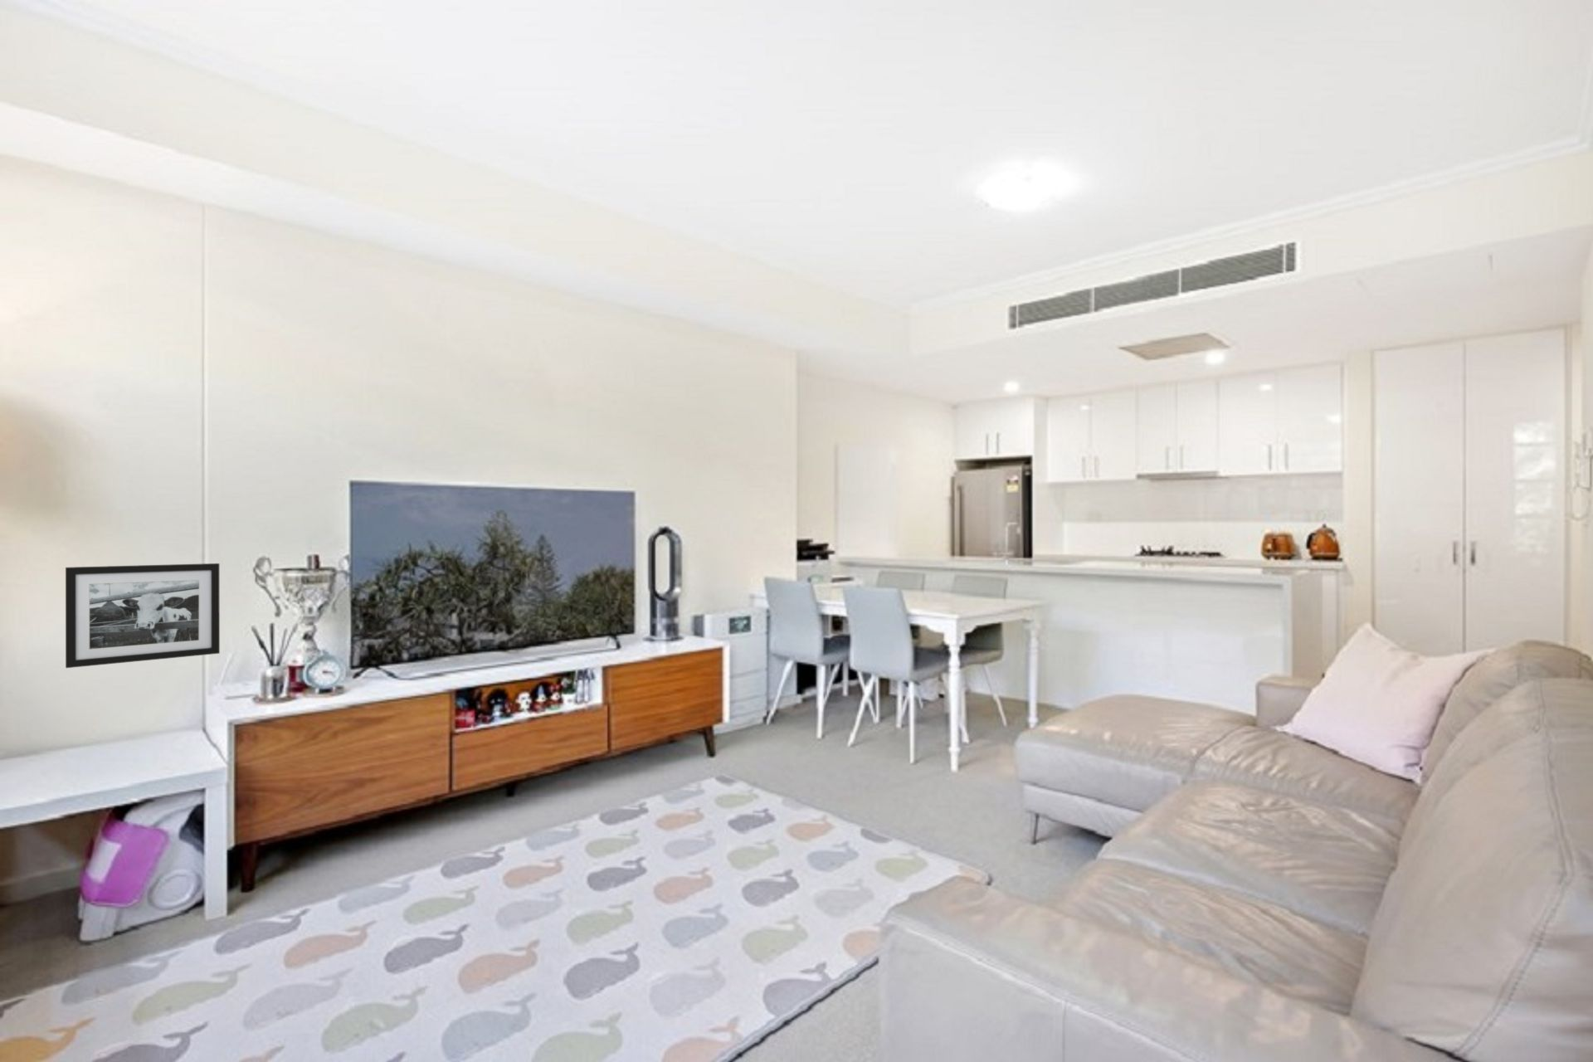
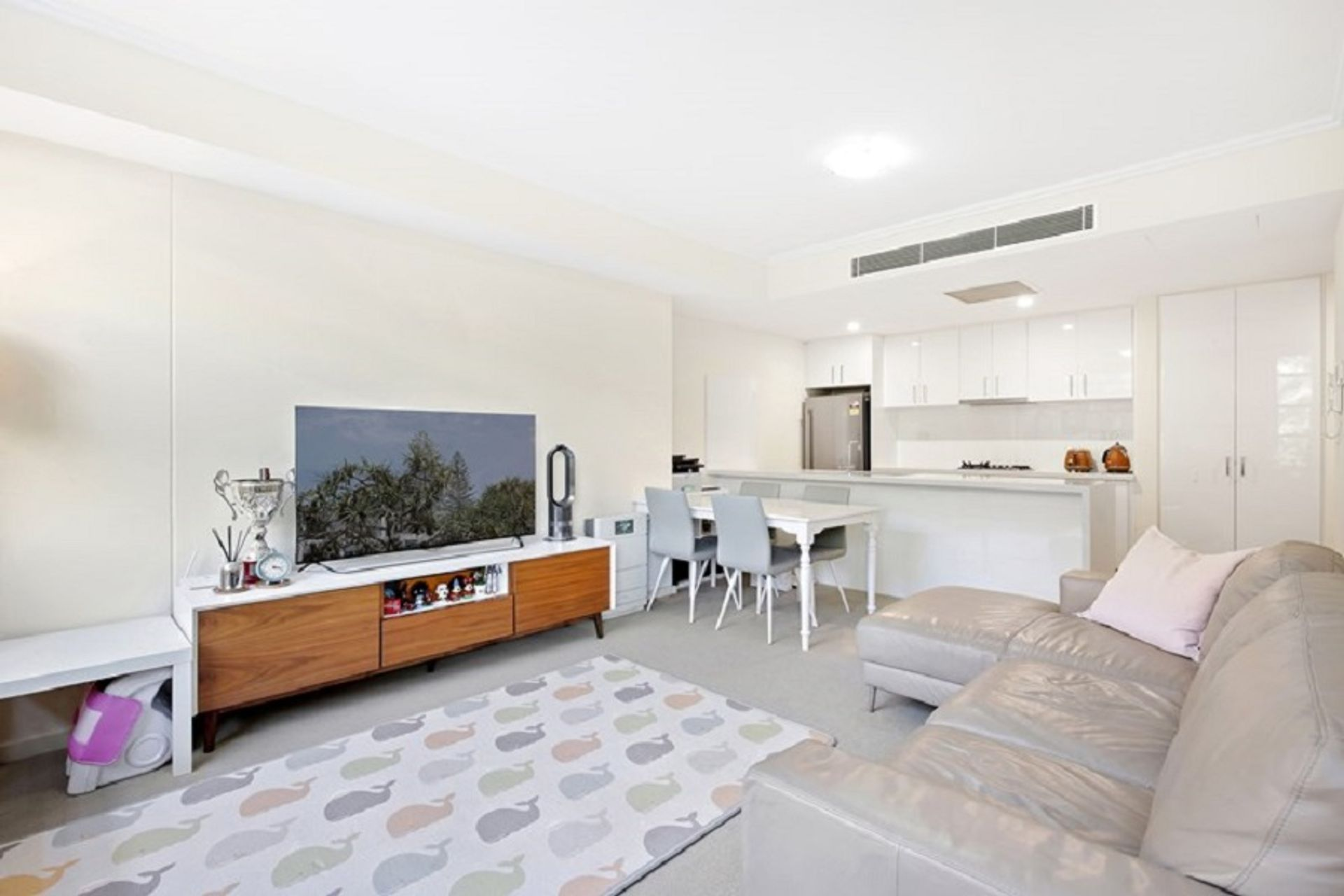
- picture frame (146, 613)
